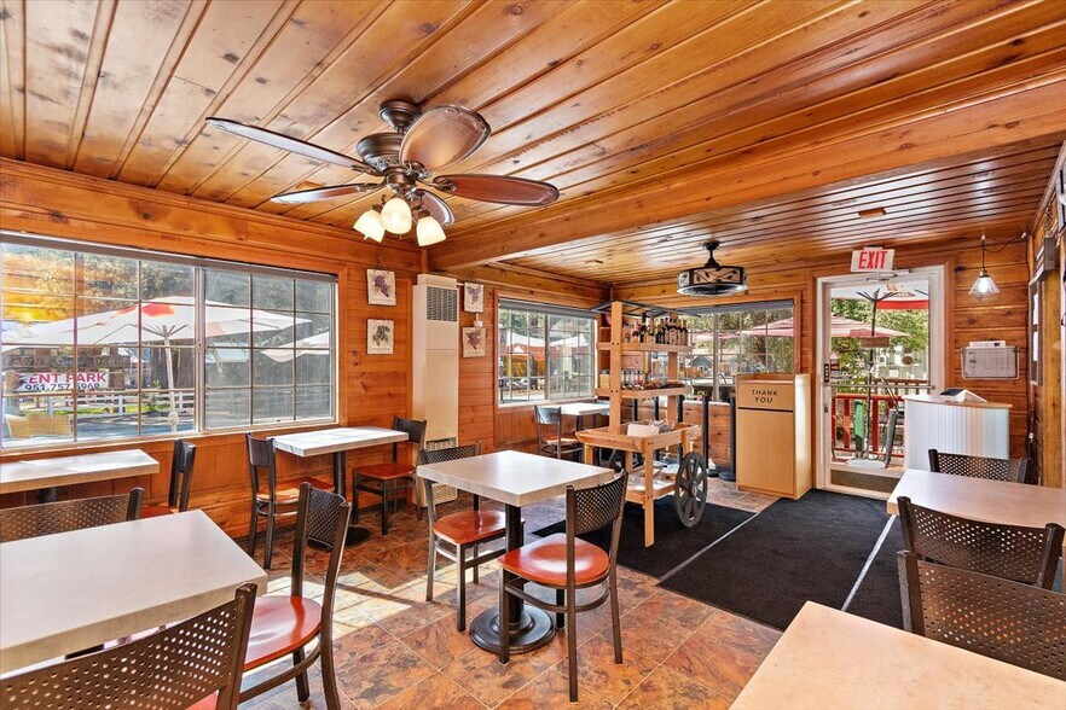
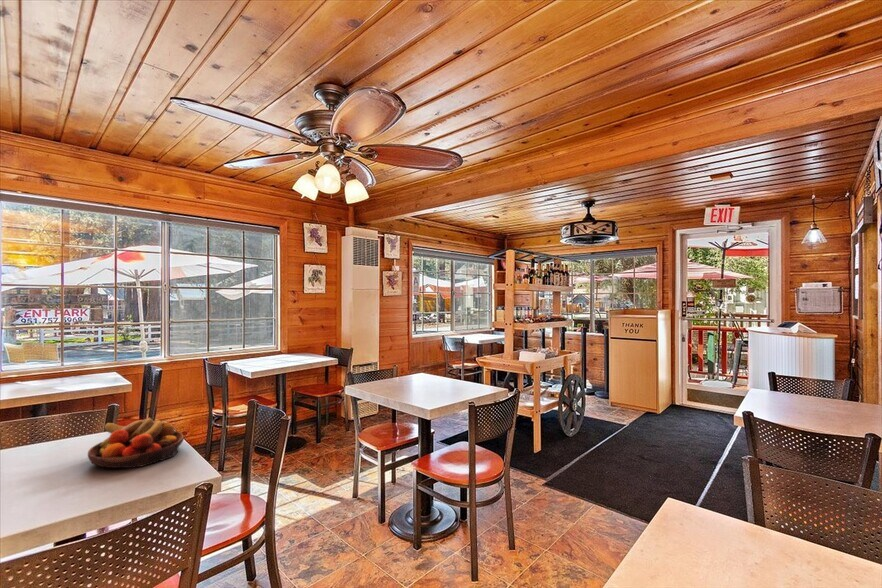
+ fruit bowl (137, 439)
